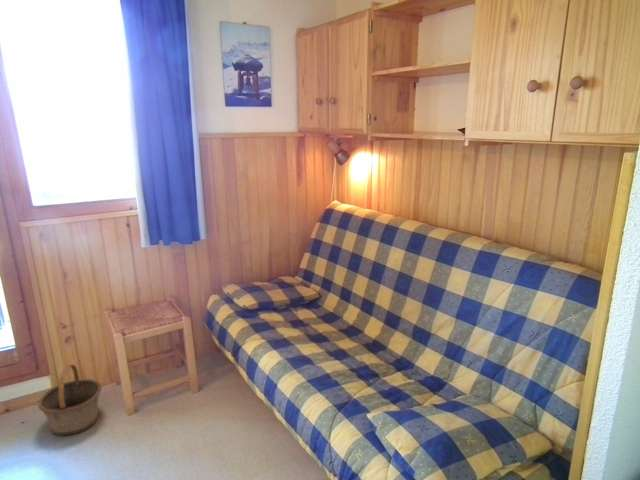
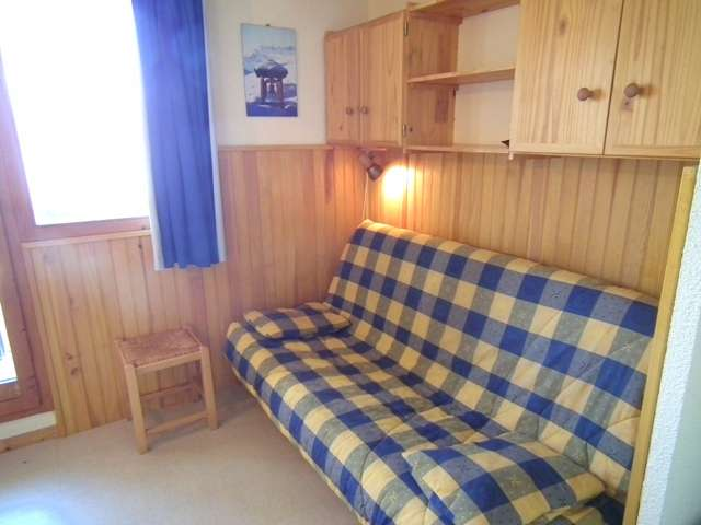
- basket (71, 396)
